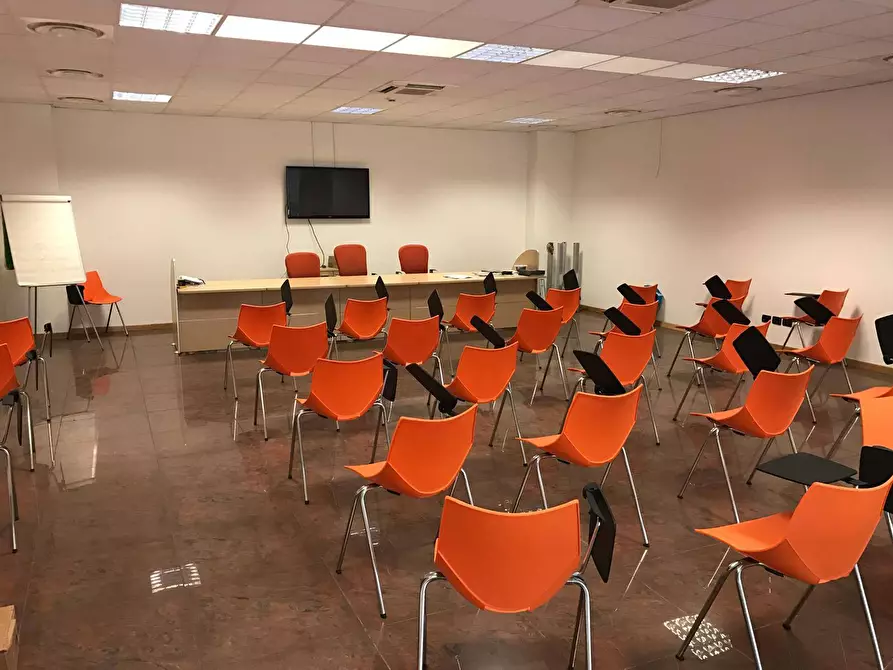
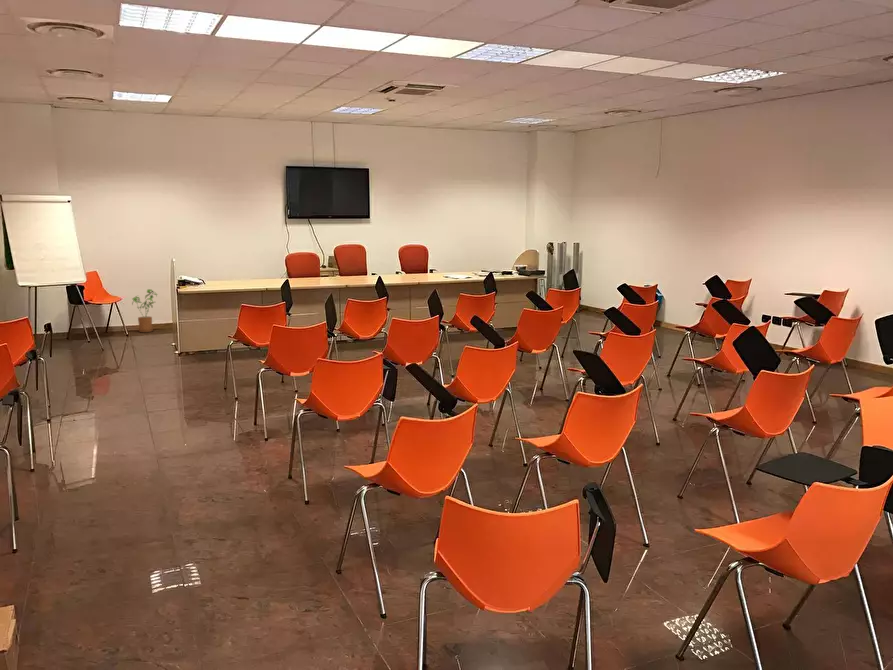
+ house plant (146, 311)
